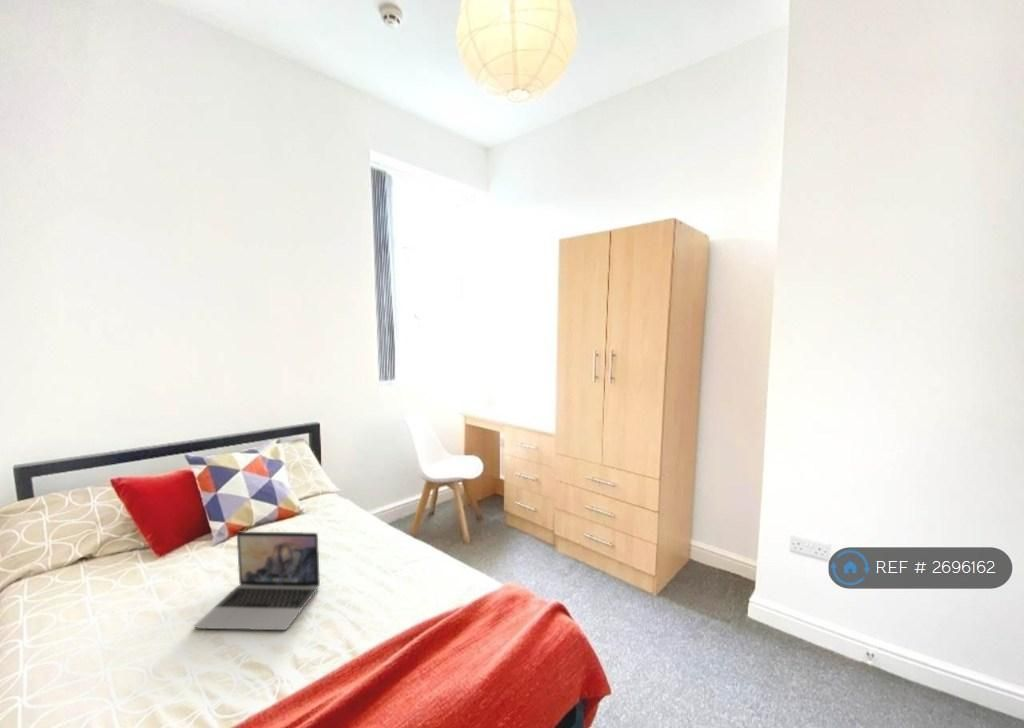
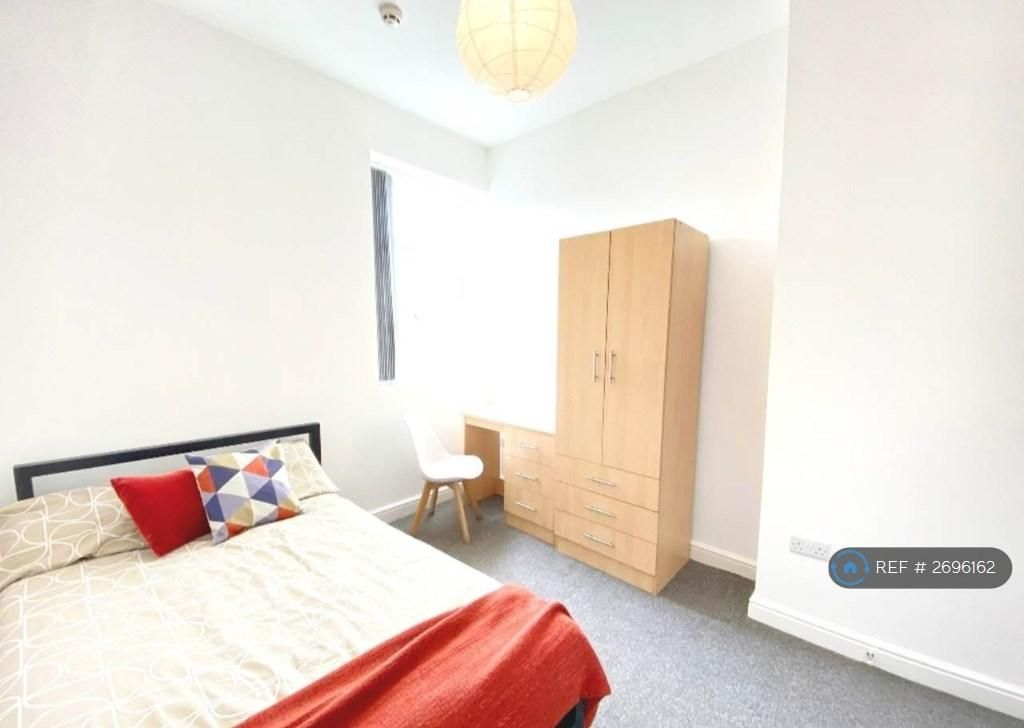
- laptop (260, 577)
